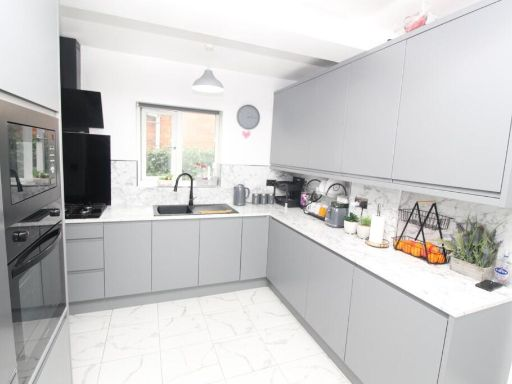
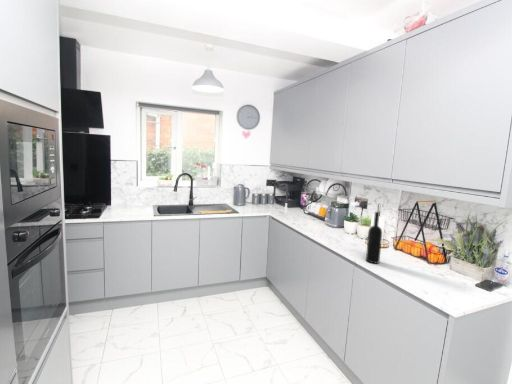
+ wine bottle (374, 236)
